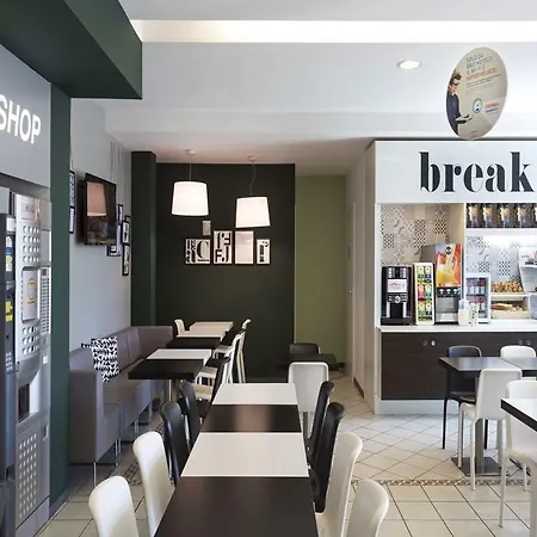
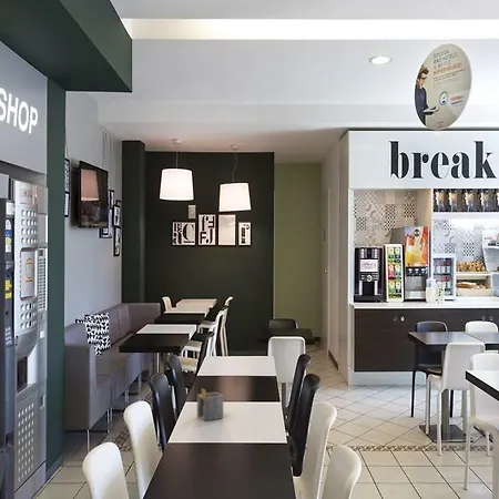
+ napkin holder (210, 401)
